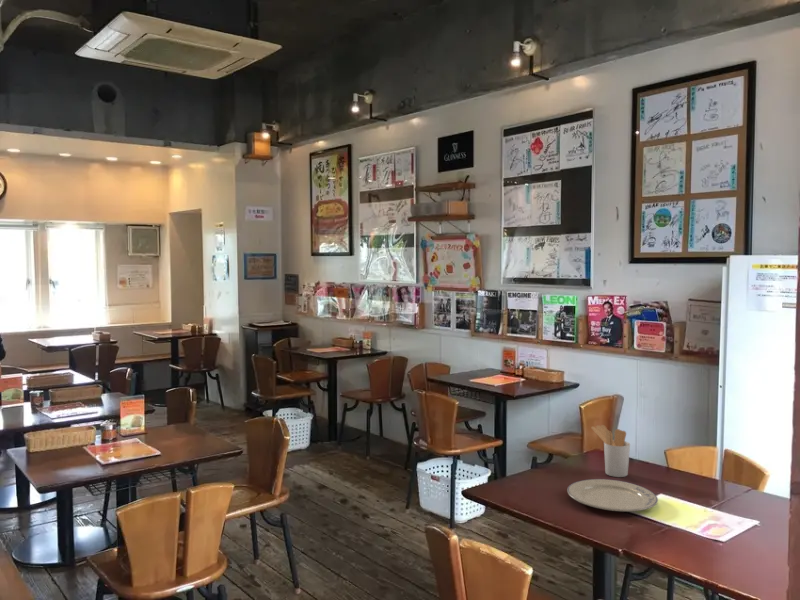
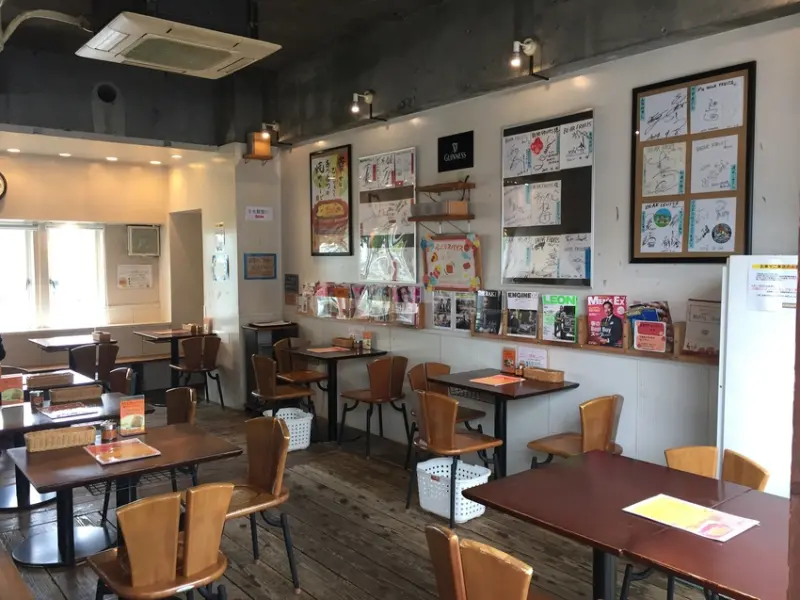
- utensil holder (610, 449)
- chinaware (611, 496)
